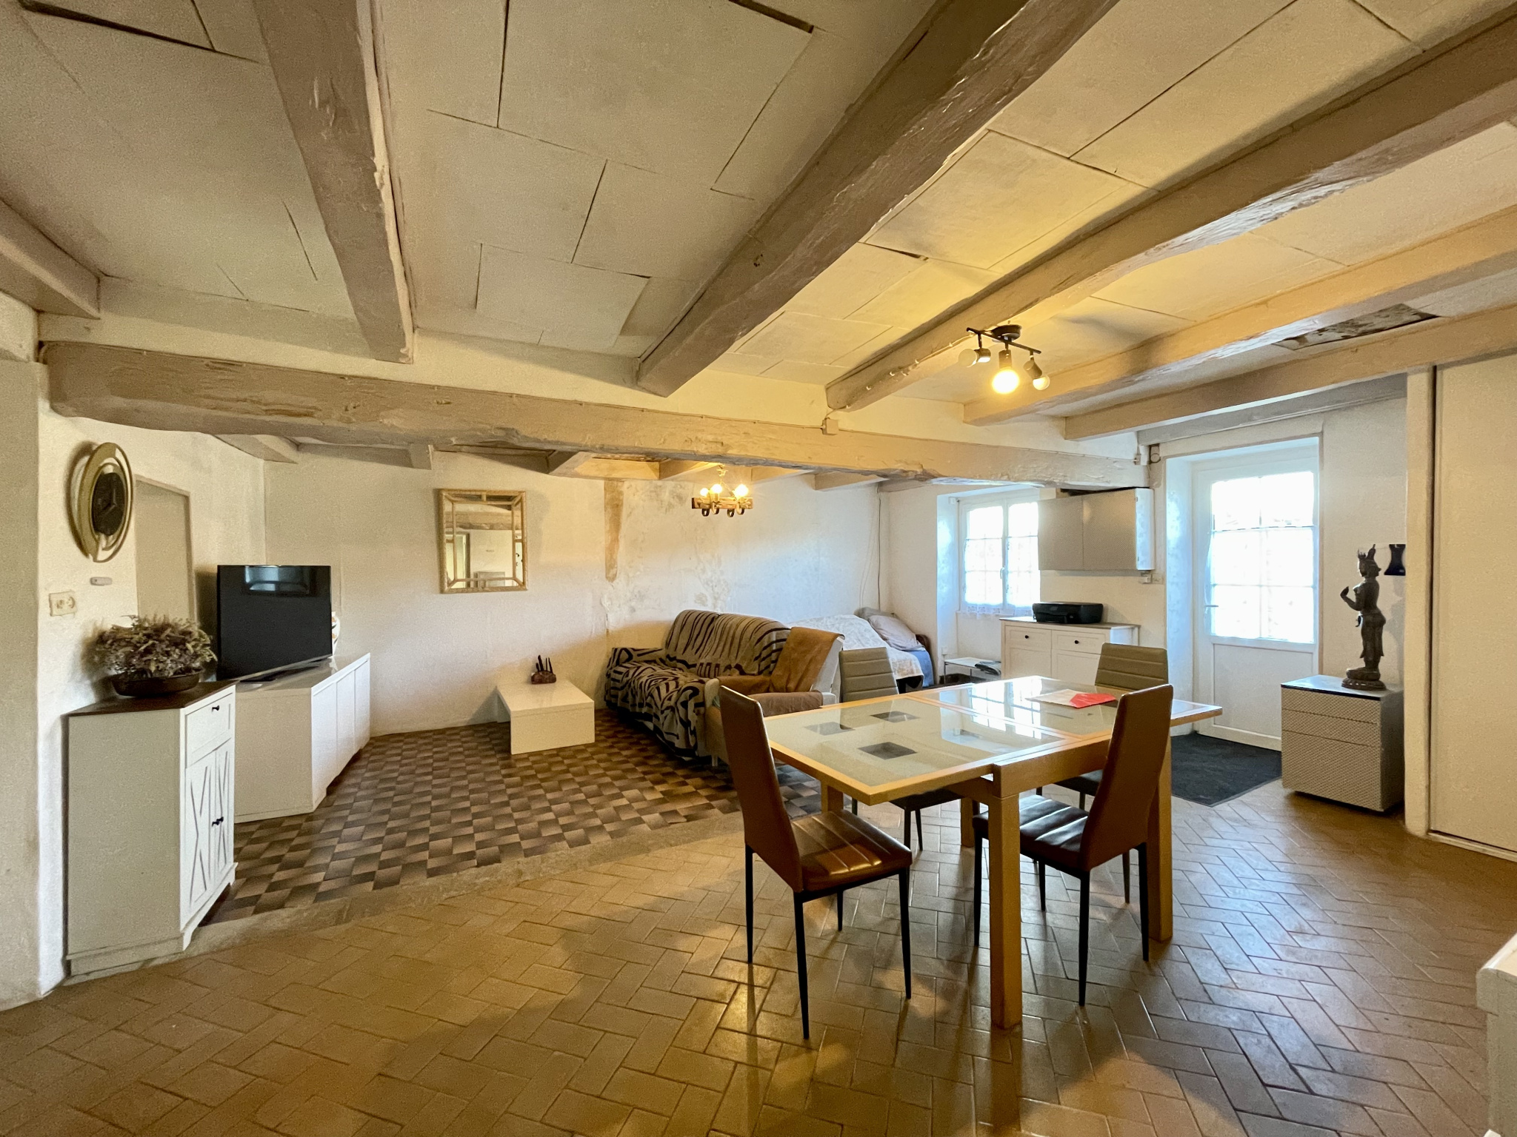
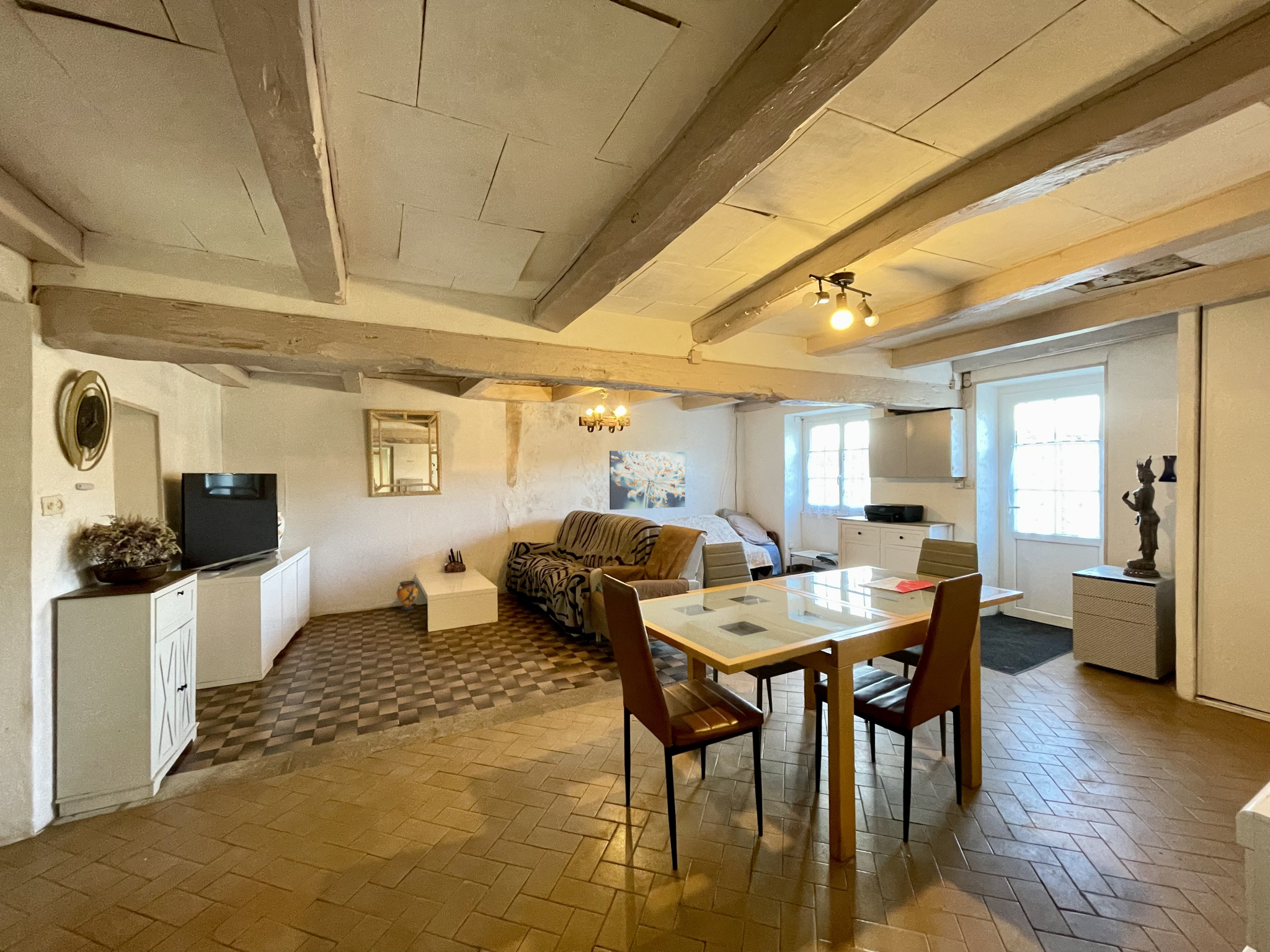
+ vase (407, 595)
+ wall art (648, 480)
